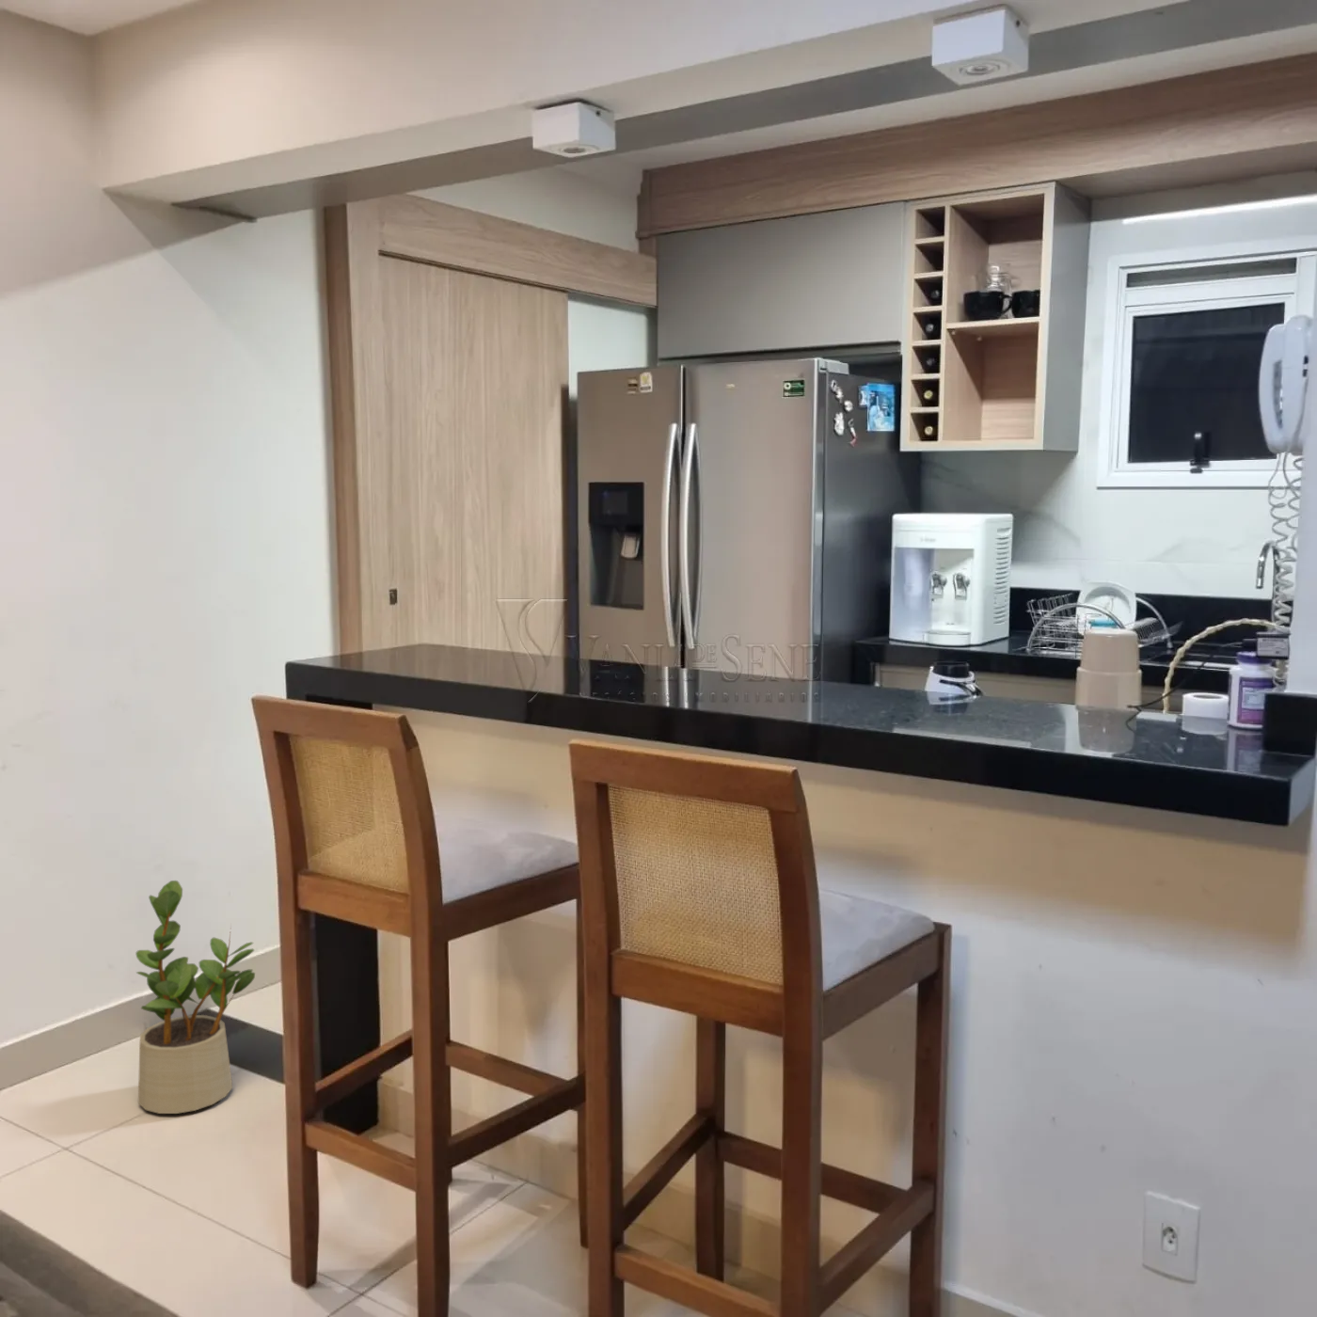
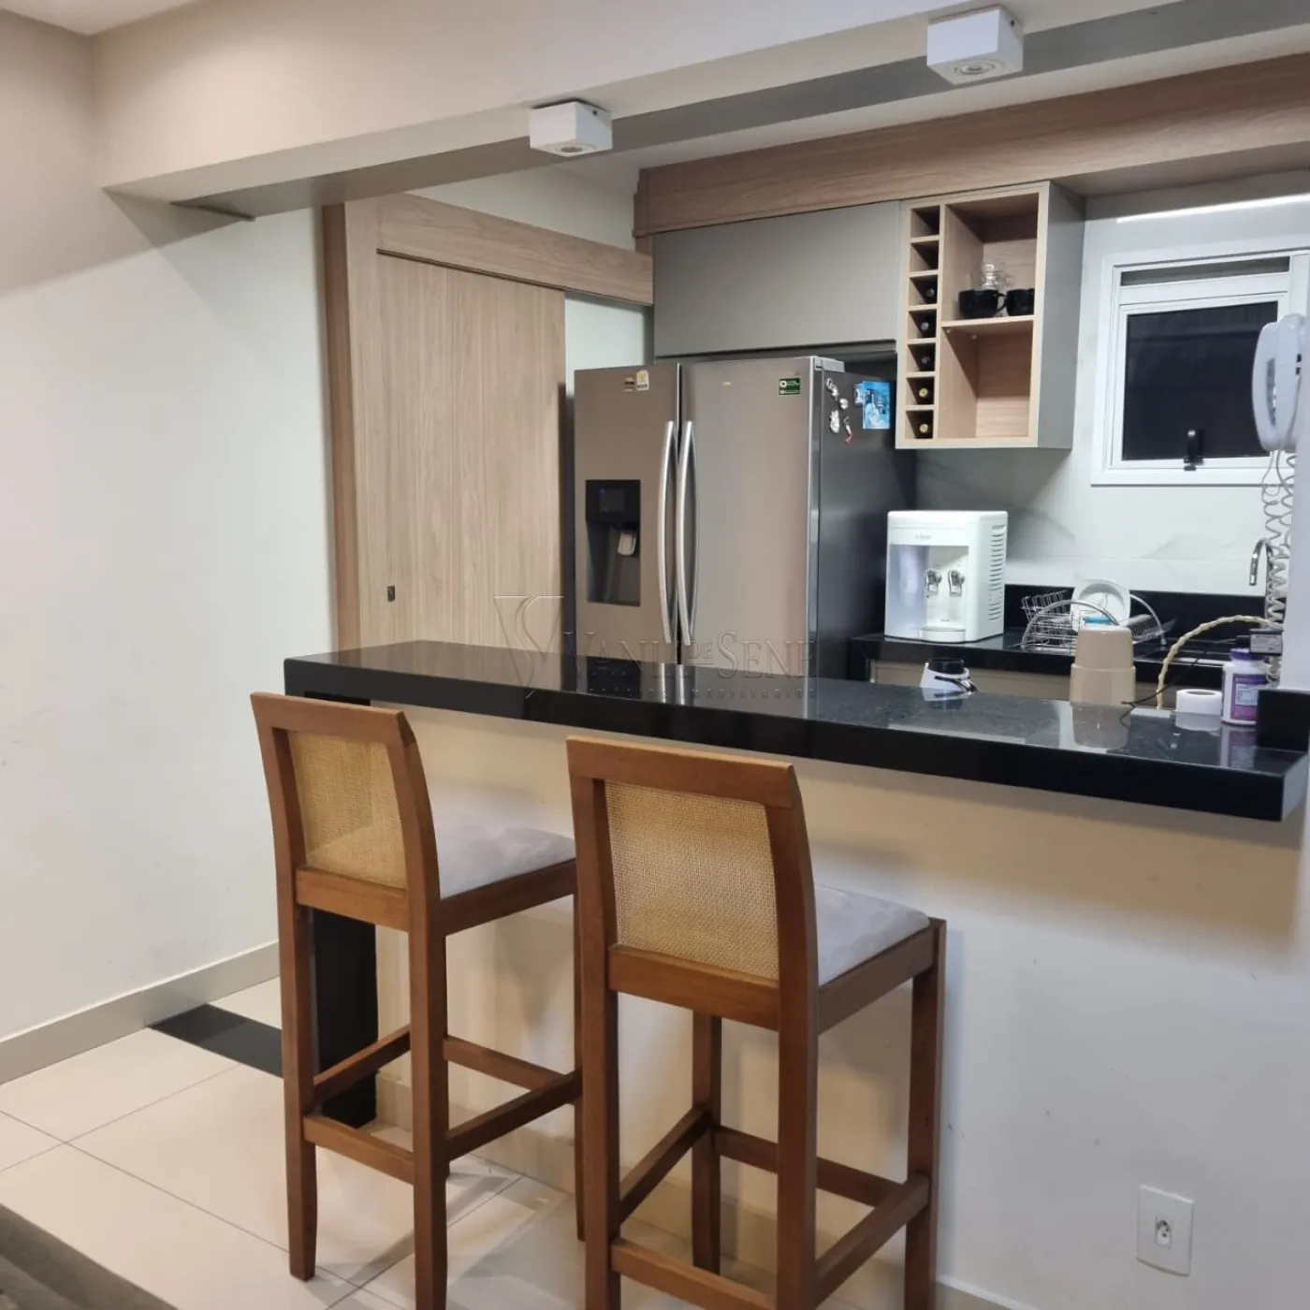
- potted plant (195, 987)
